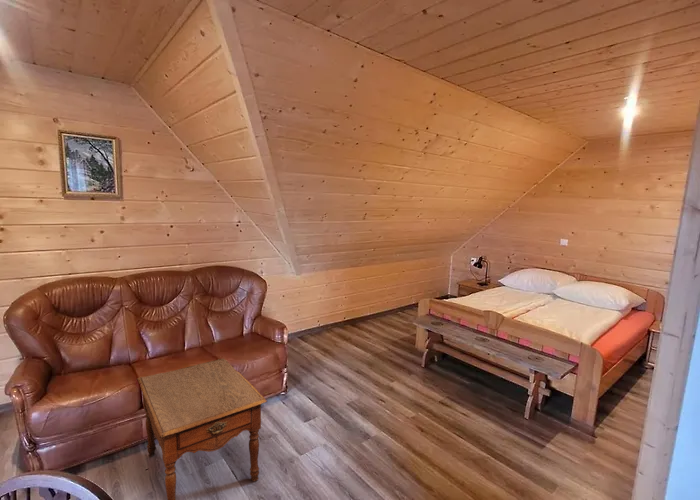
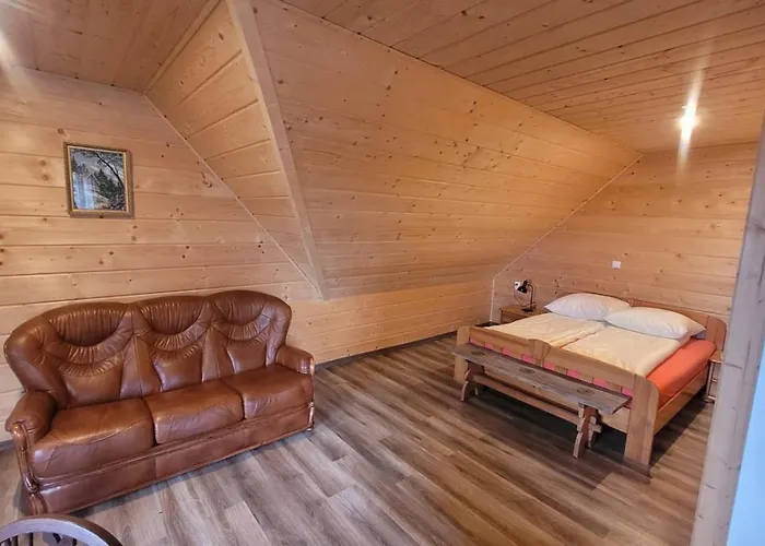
- side table (199, 427)
